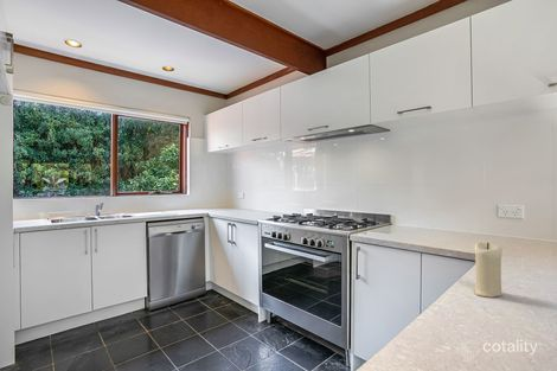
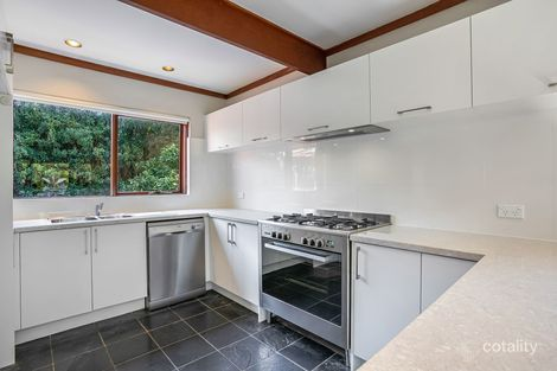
- candle (487, 267)
